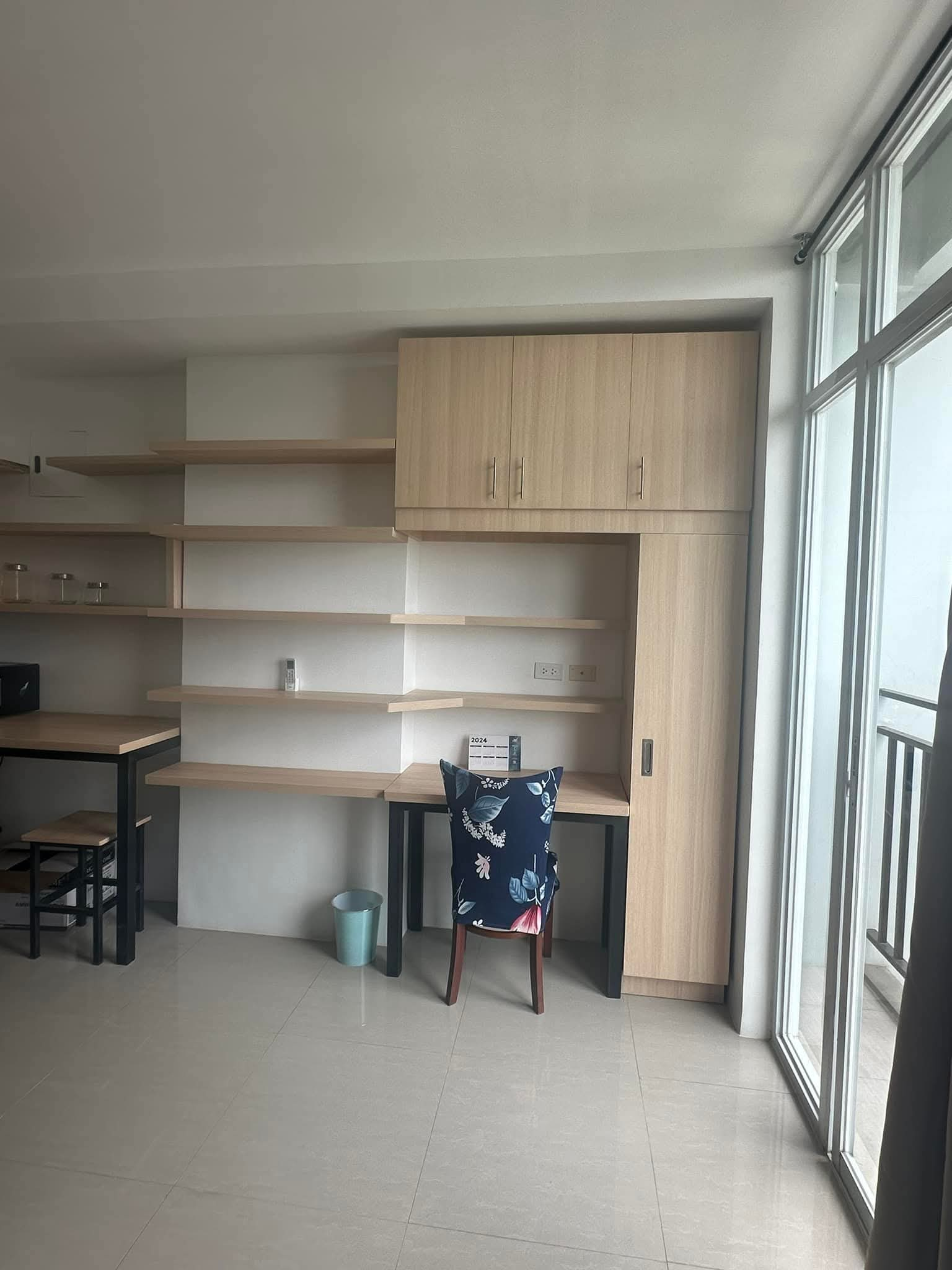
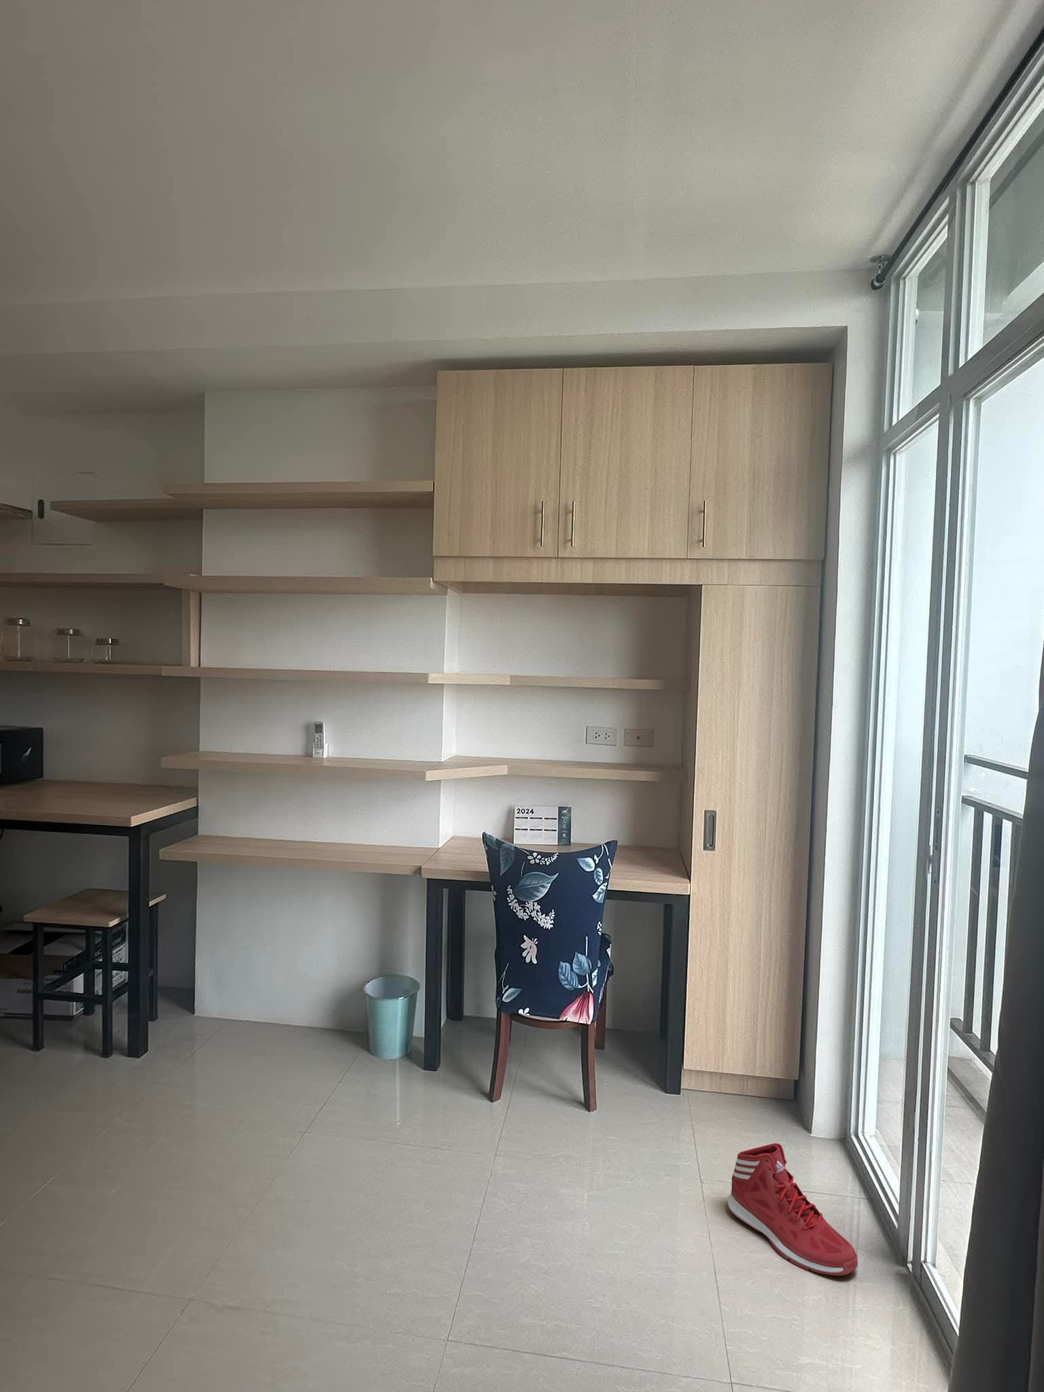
+ sneaker (790, 1200)
